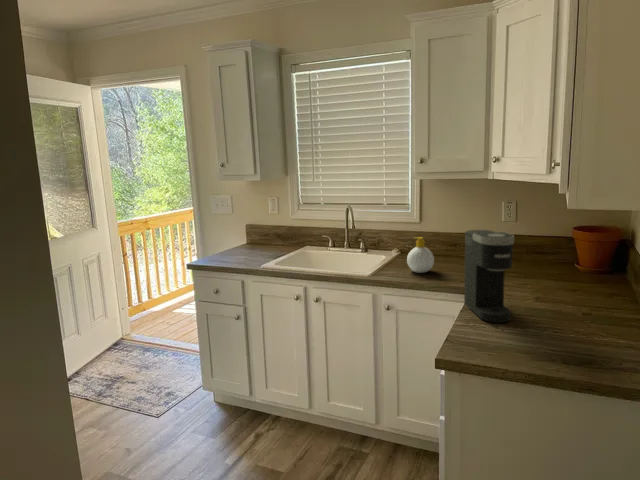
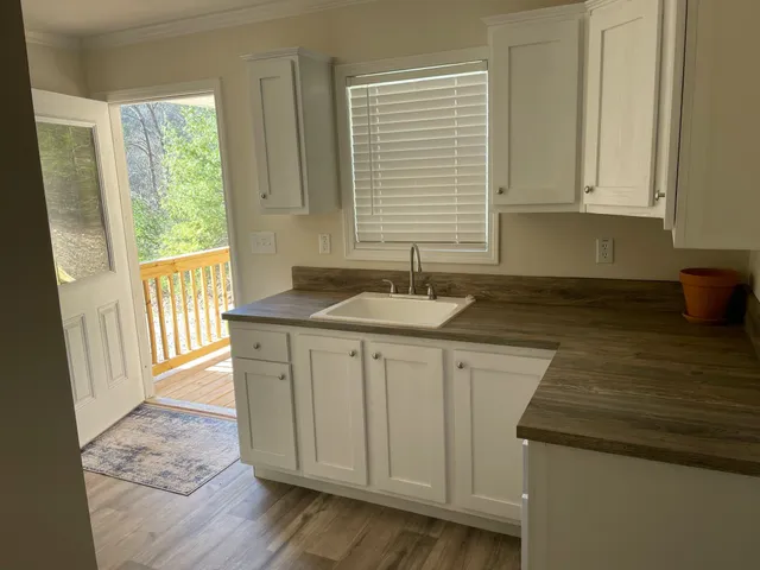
- soap bottle (420, 254)
- coffee maker (487, 272)
